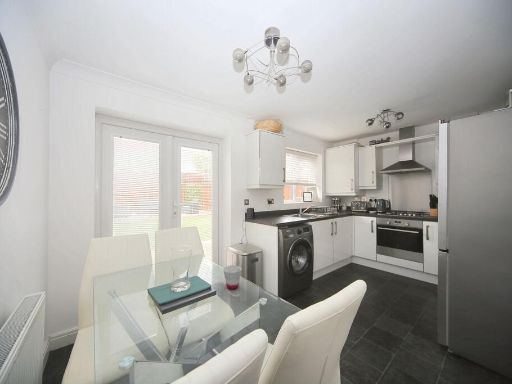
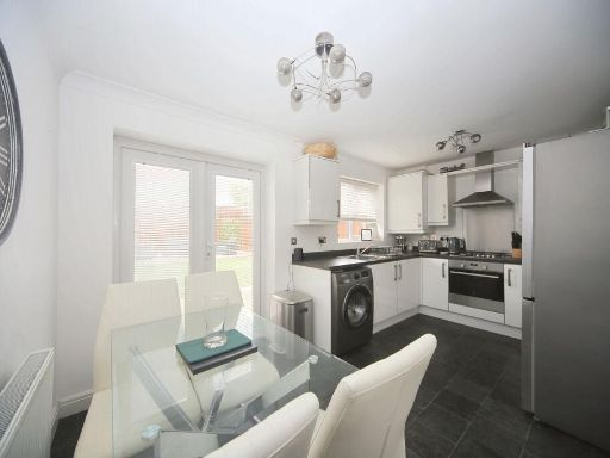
- cup (232, 277)
